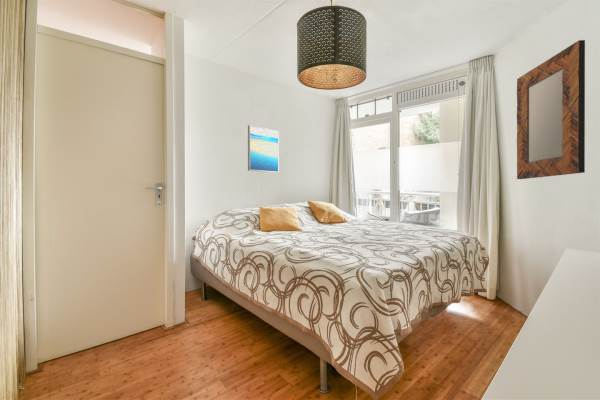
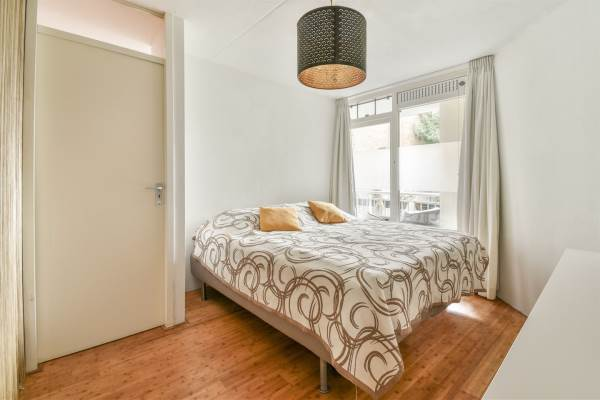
- wall art (264, 150)
- home mirror (545, 119)
